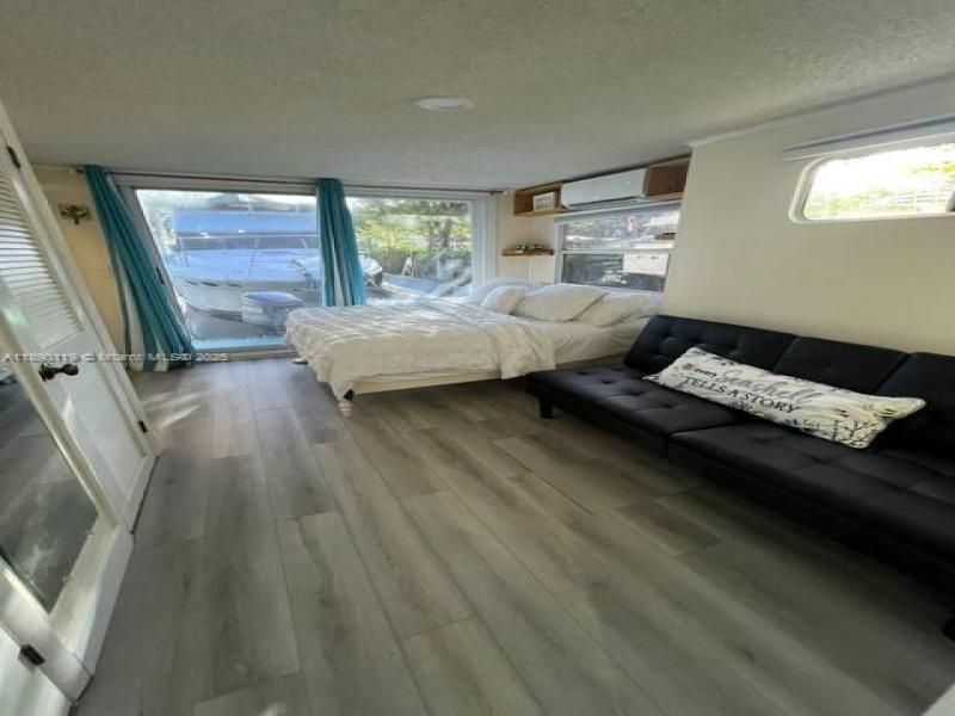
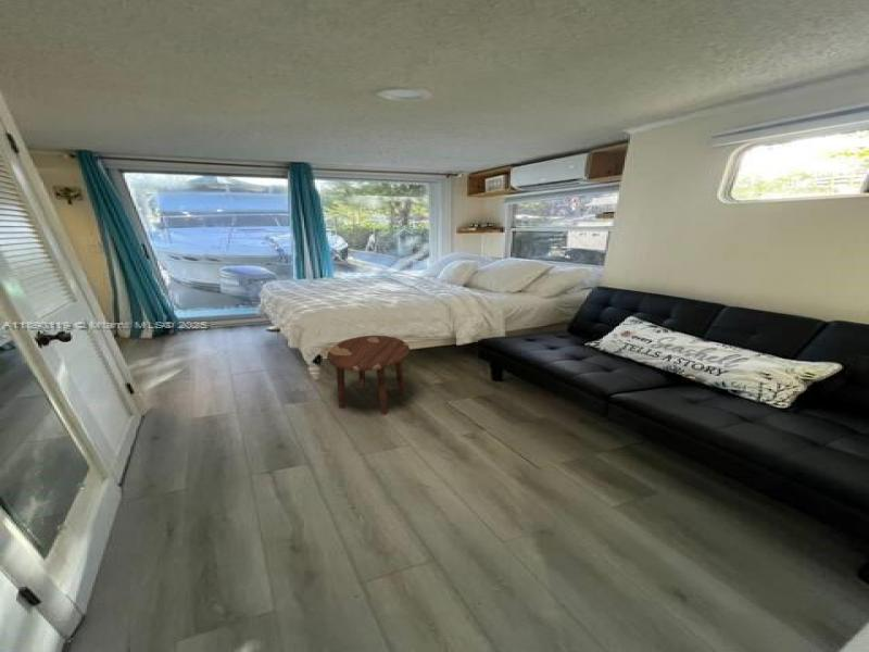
+ side table (370, 369)
